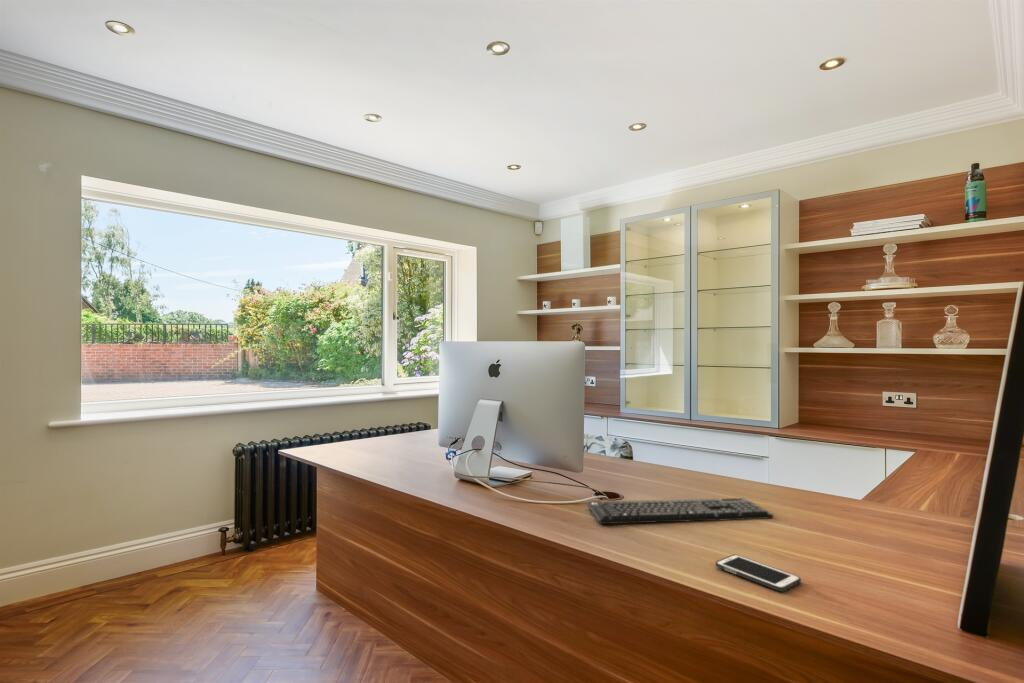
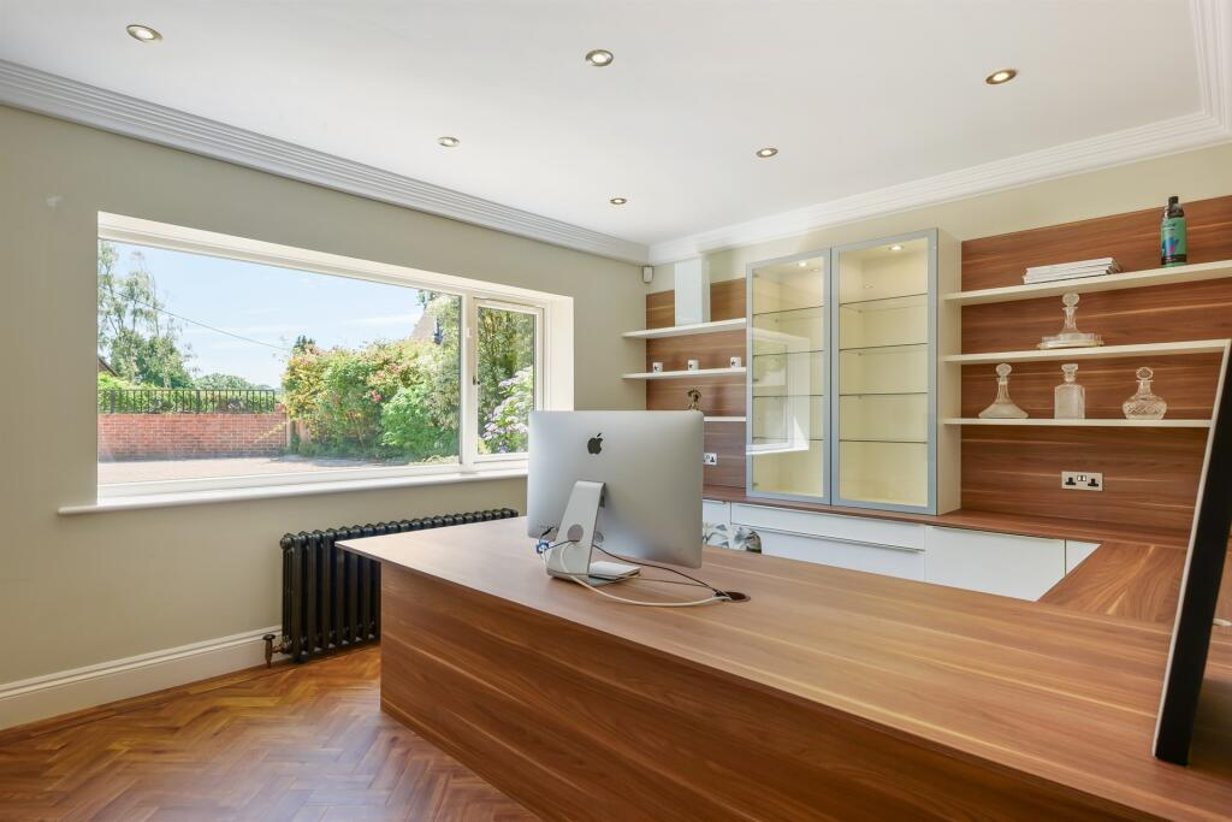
- cell phone (756, 572)
- keyboard (676, 508)
